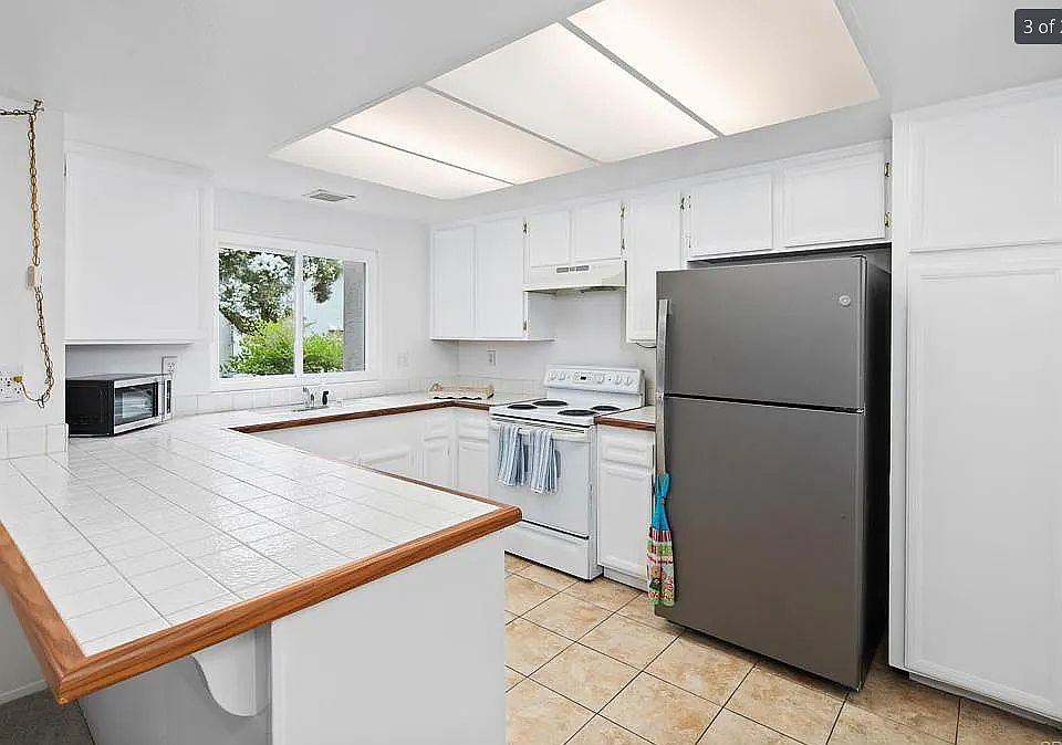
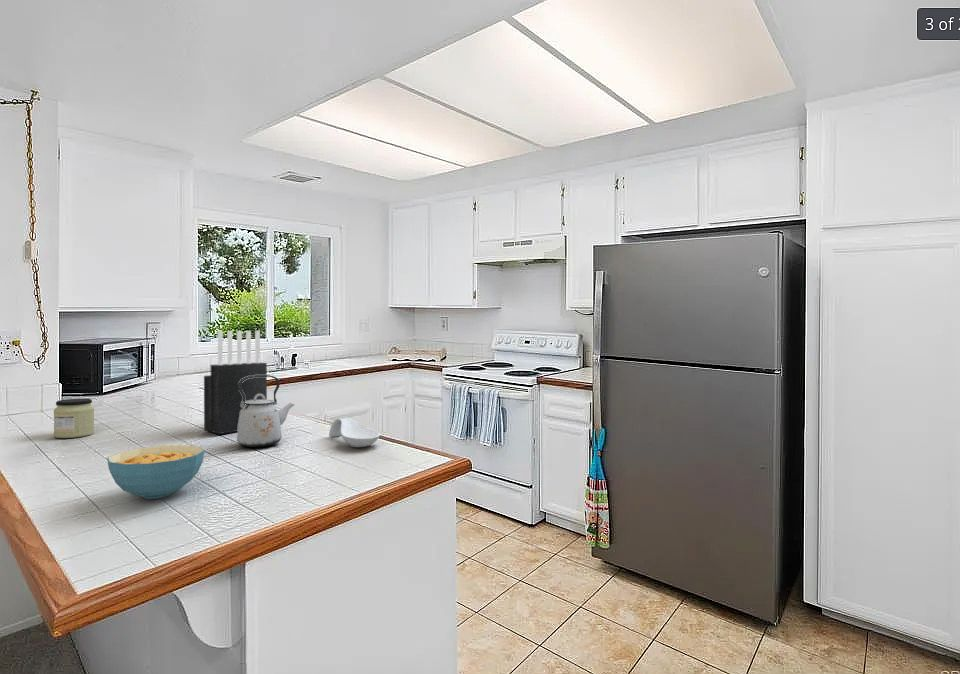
+ cereal bowl (157, 474)
+ jar (74, 417)
+ spoon rest (351, 431)
+ kettle (267, 409)
+ knife block (234, 379)
